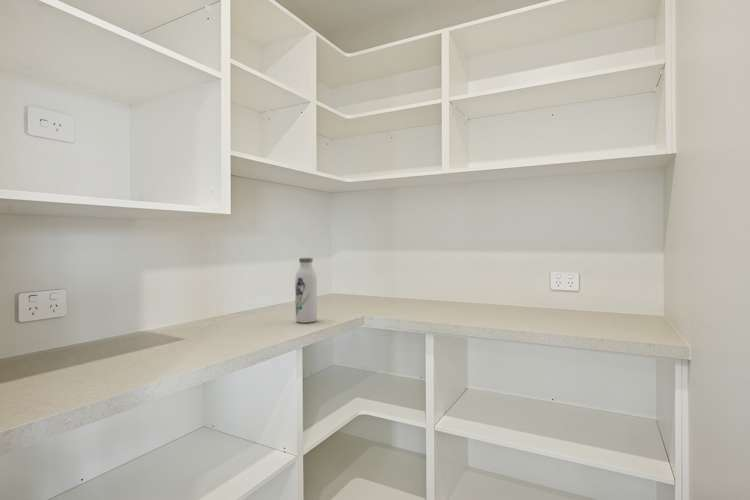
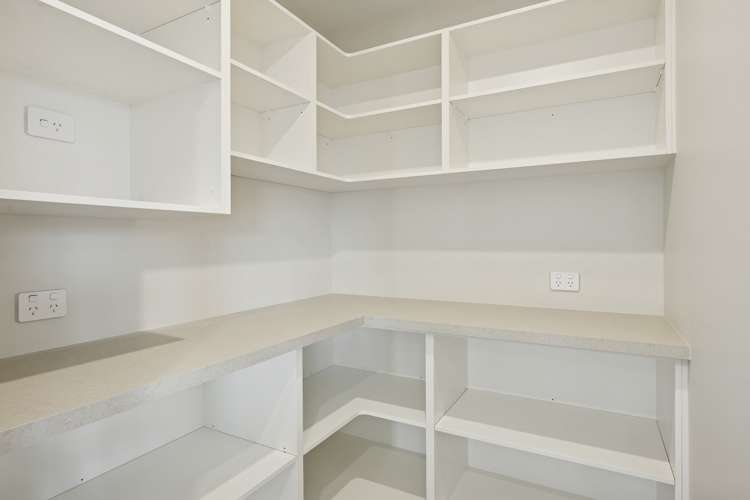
- water bottle (306, 289)
